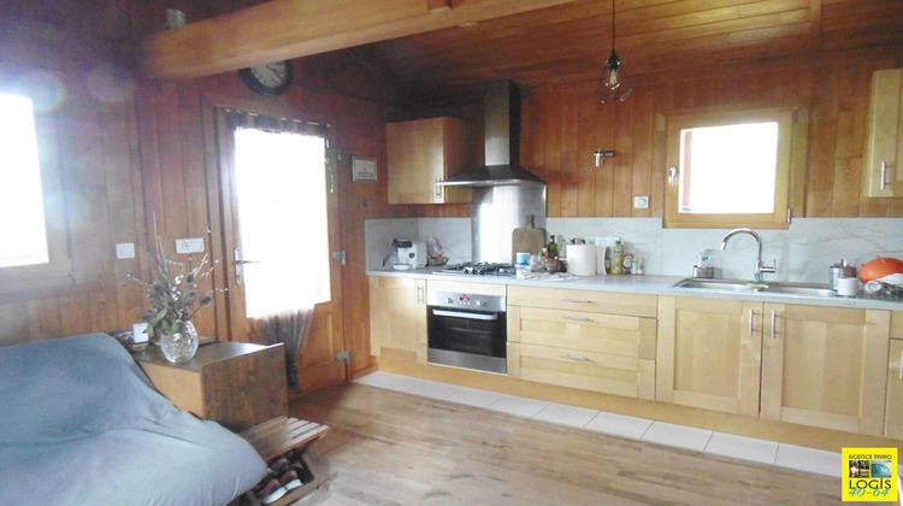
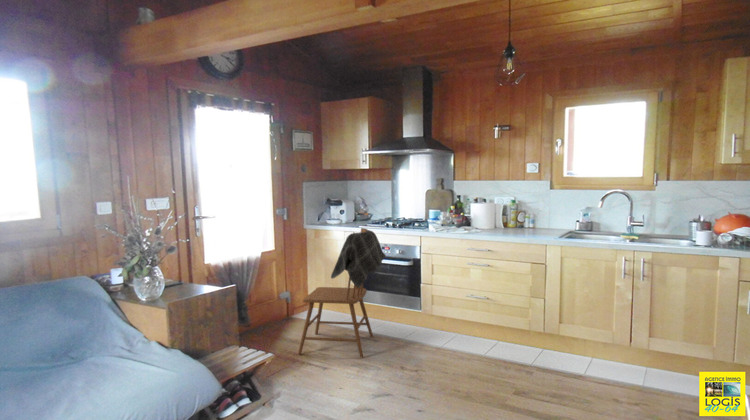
+ dining chair (343, 288)
